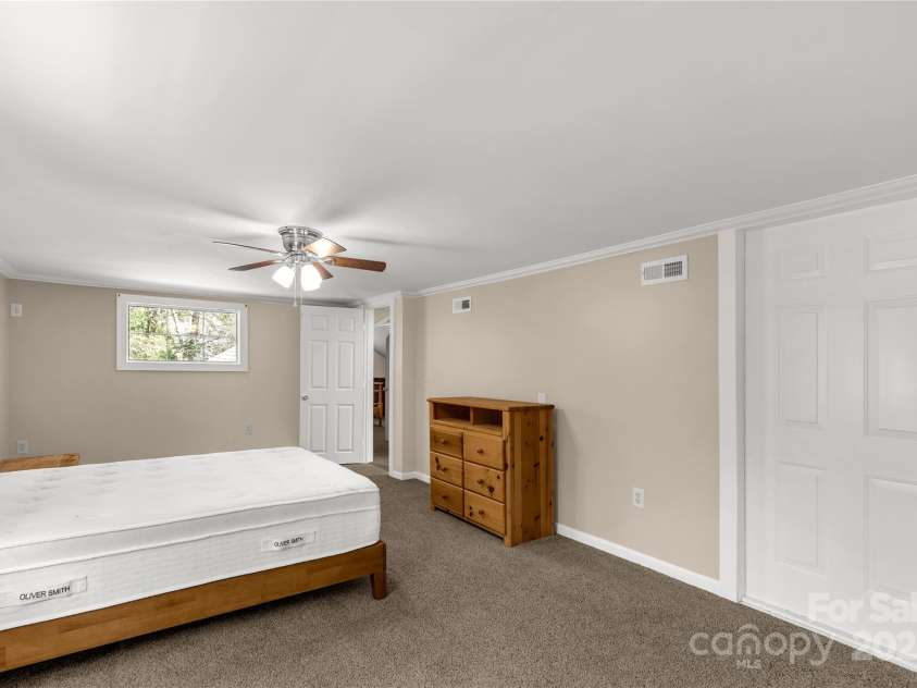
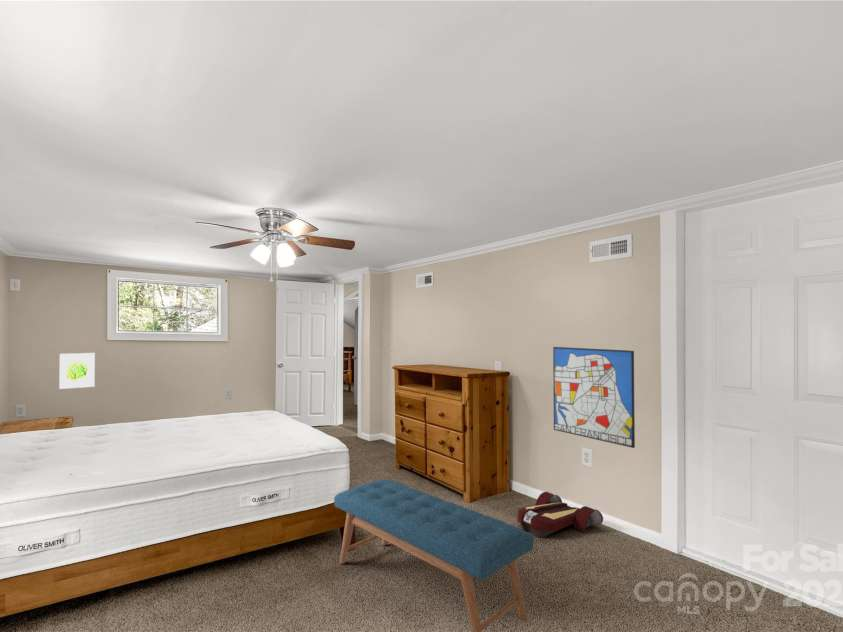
+ bench (423, 546)
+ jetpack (552, 515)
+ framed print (77, 370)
+ wall art (590, 393)
